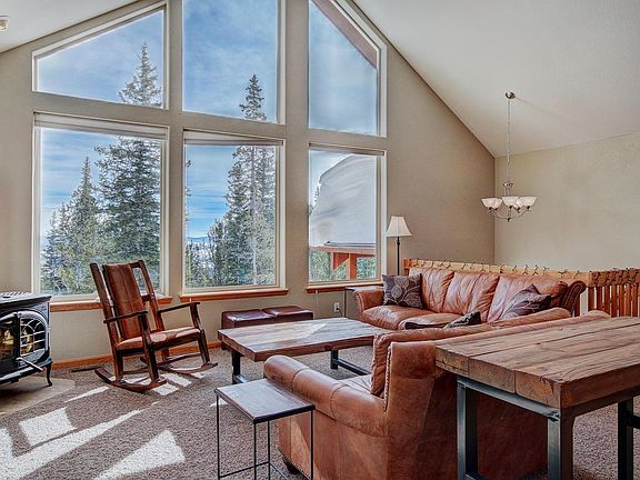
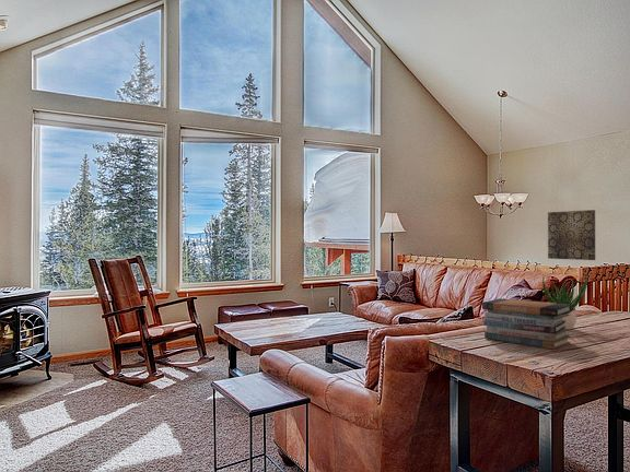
+ book stack (525, 321)
+ wall art (570, 235)
+ potted plant (565, 298)
